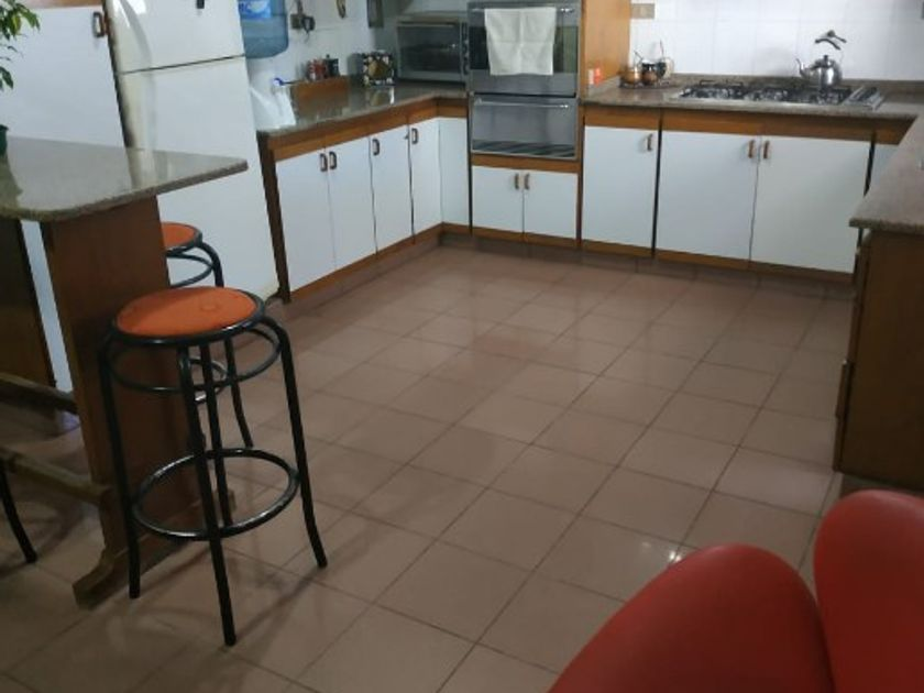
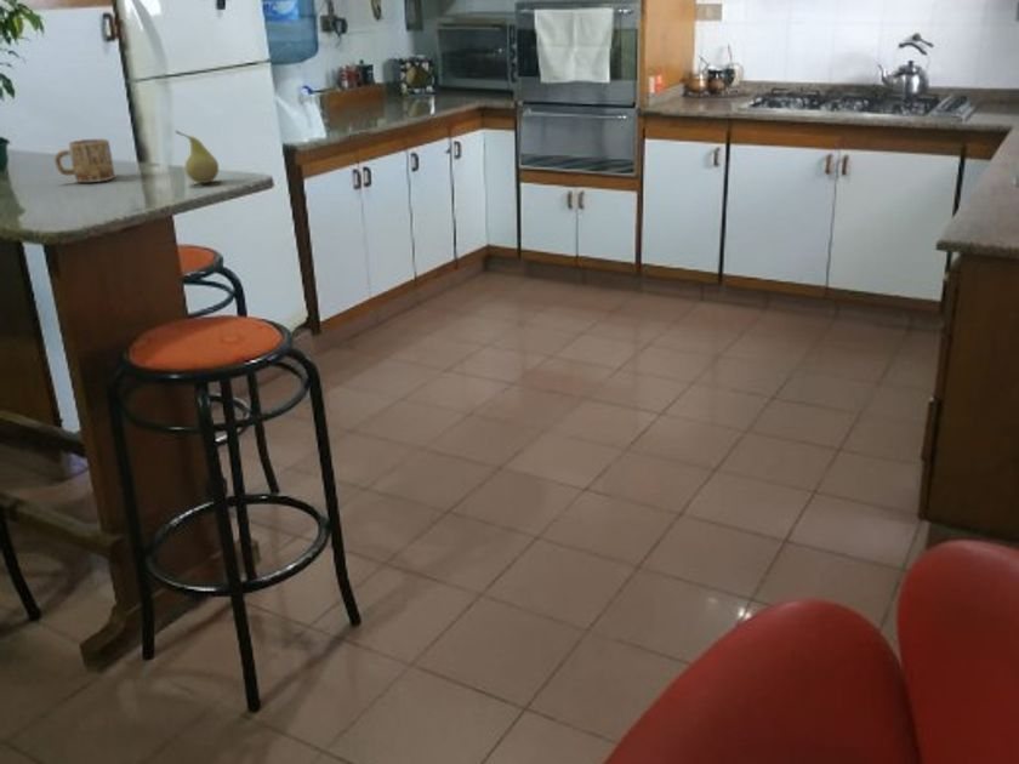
+ fruit (198, 155)
+ mug (84, 161)
